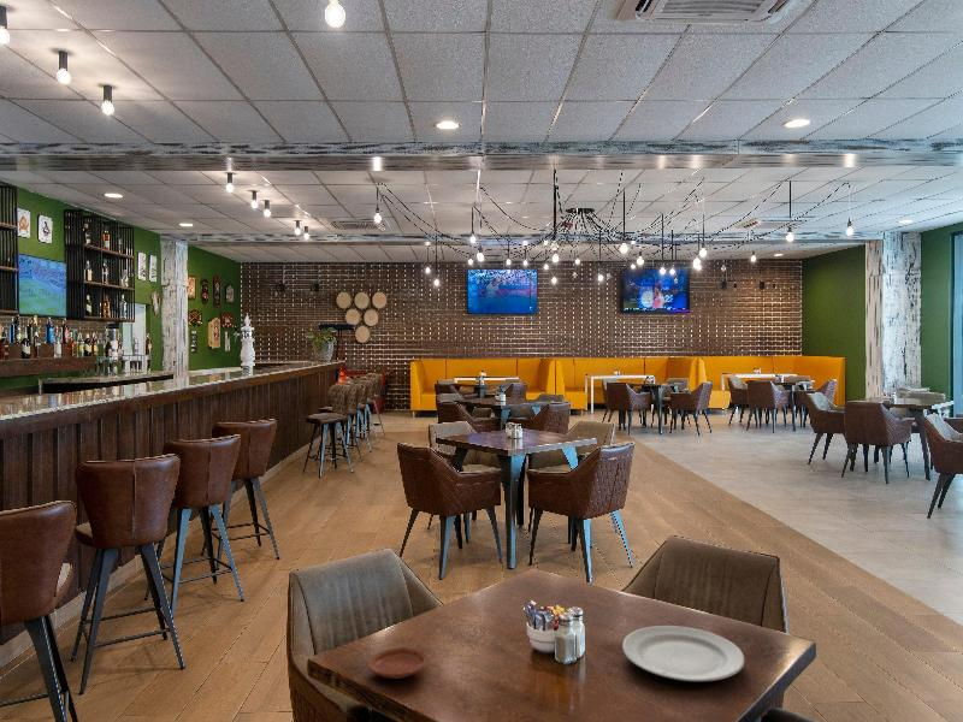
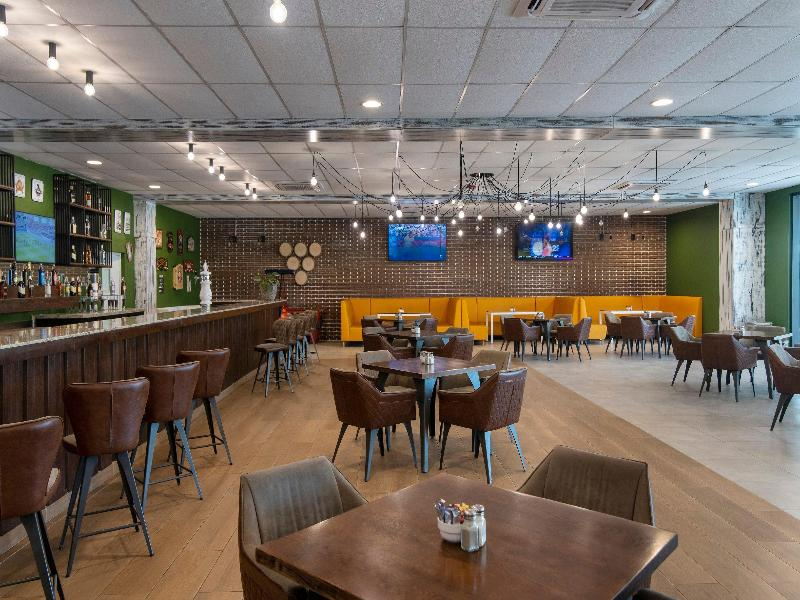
- plate (397, 667)
- chinaware (681, 655)
